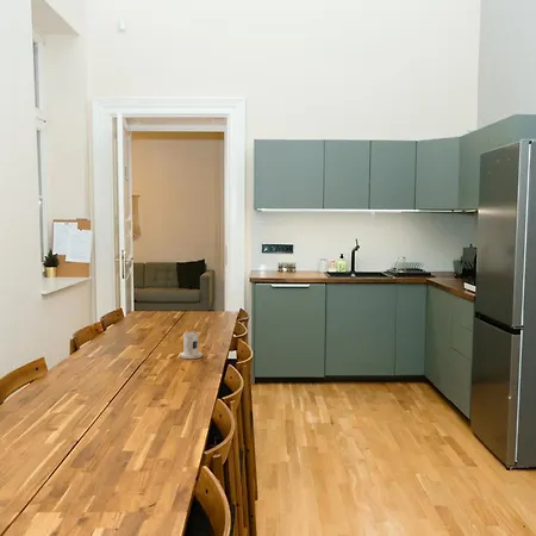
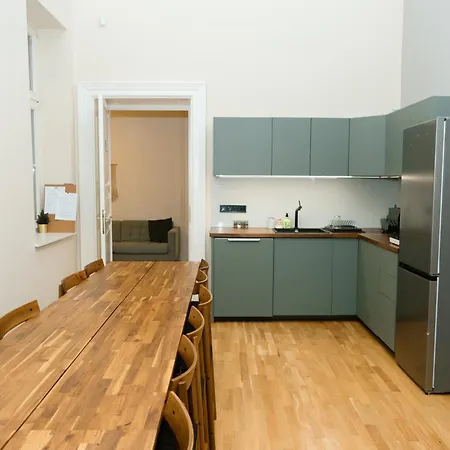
- candle (191, 342)
